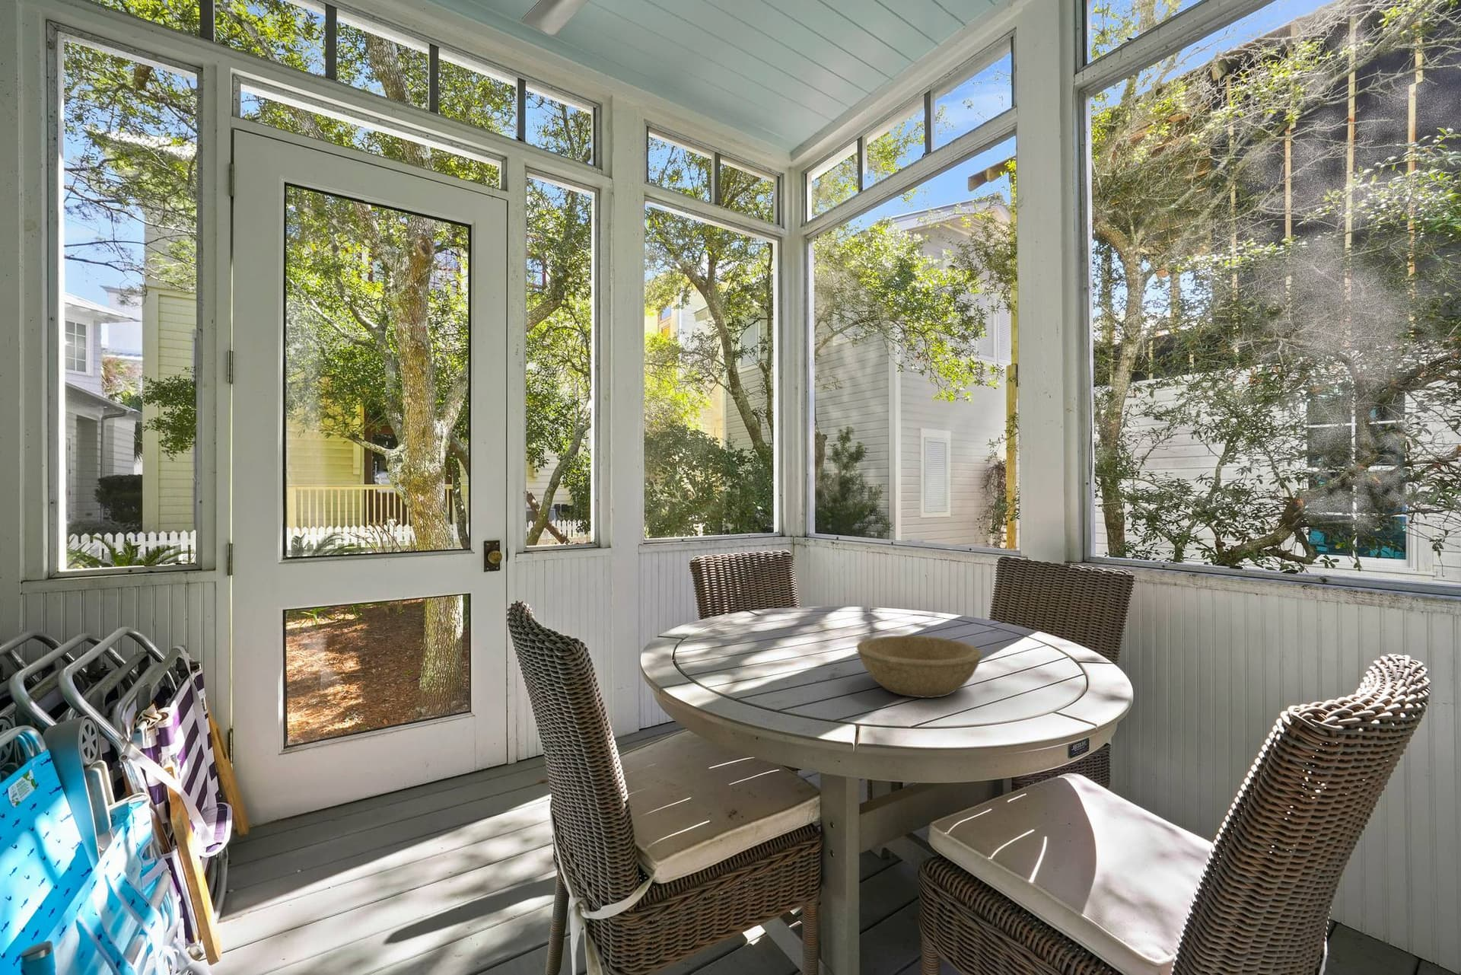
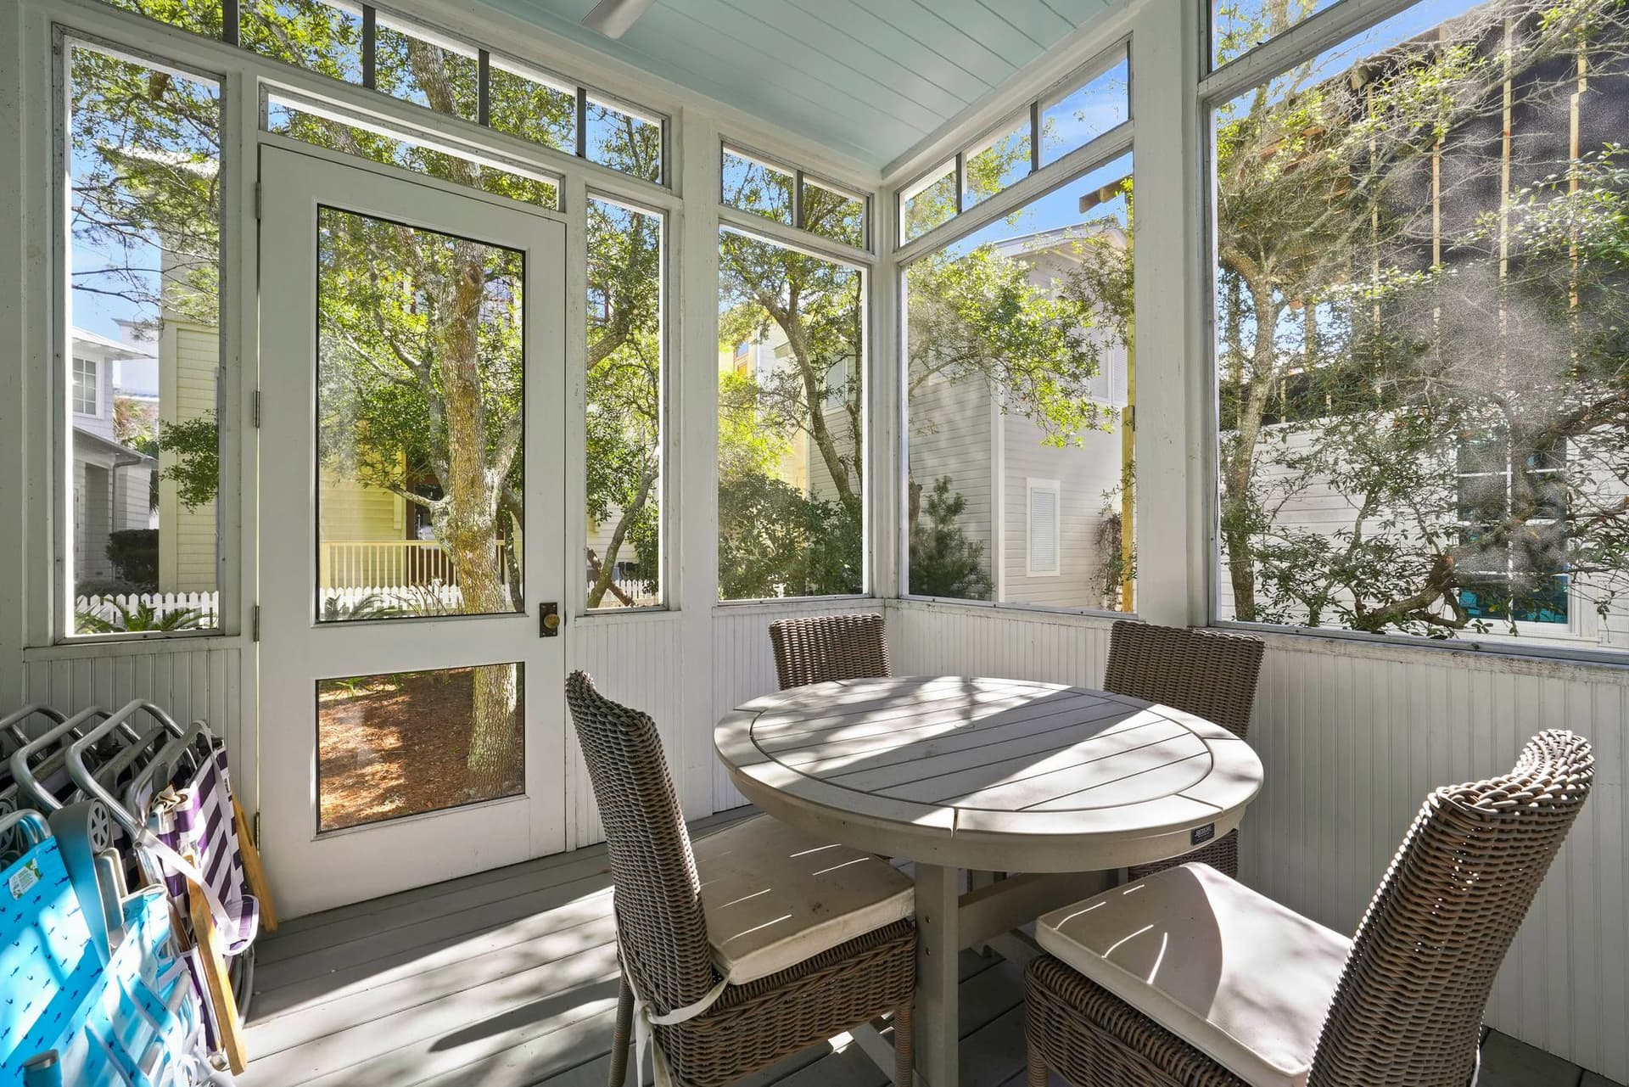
- bowl (918, 667)
